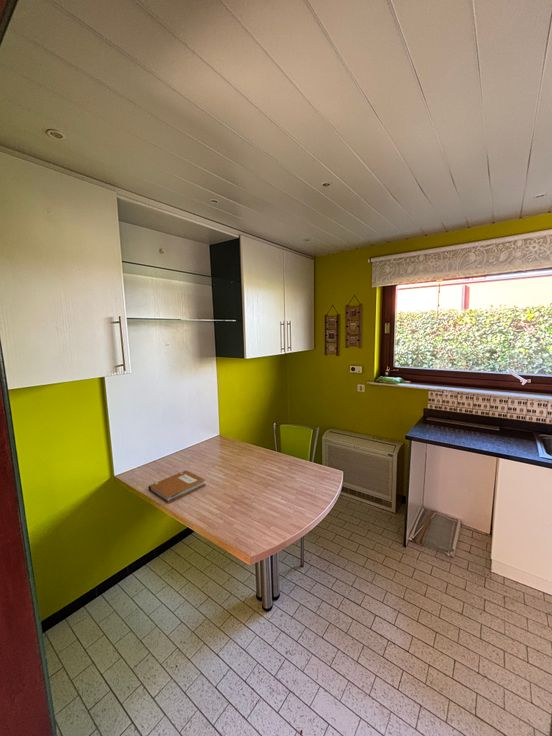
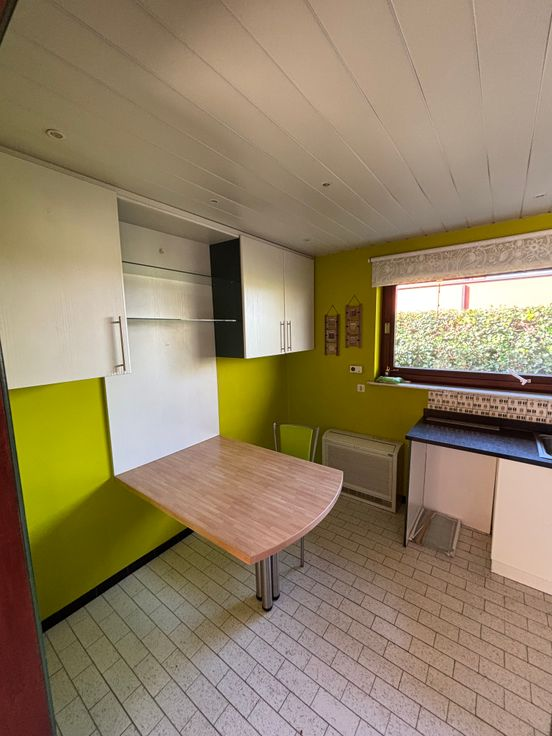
- notebook (178, 484)
